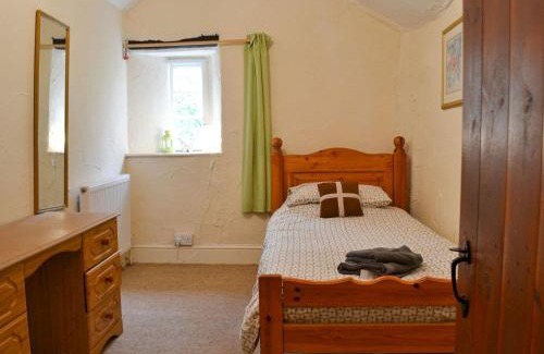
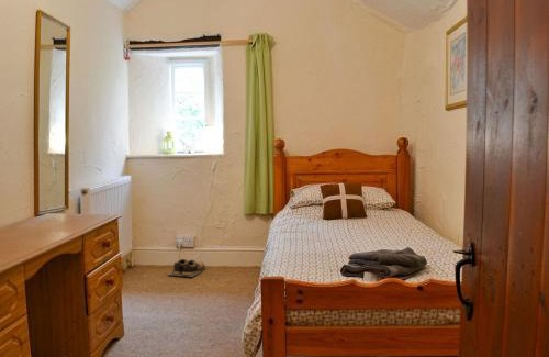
+ shoes (188, 265)
